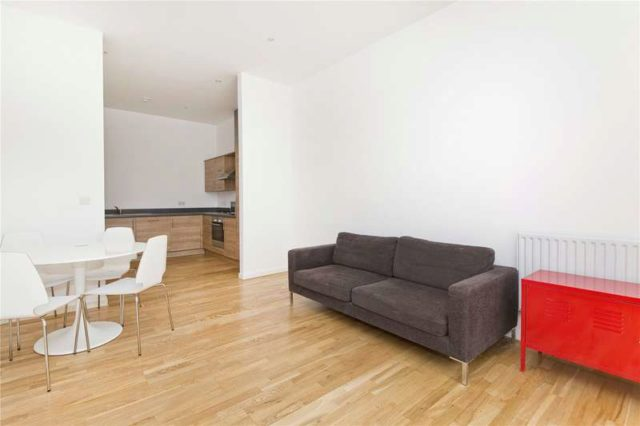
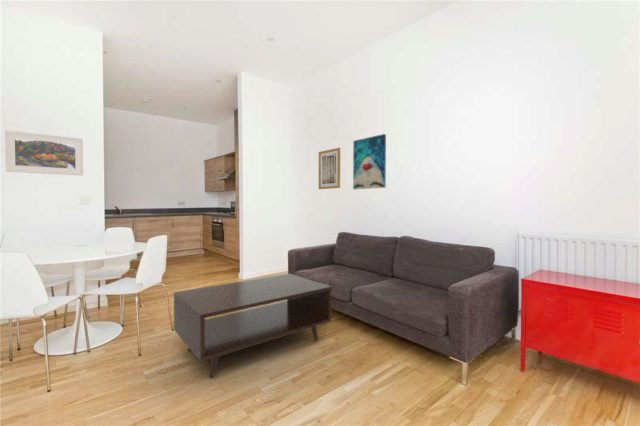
+ wall art (329, 169)
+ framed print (46, 154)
+ coffee table (255, 317)
+ wall art (368, 163)
